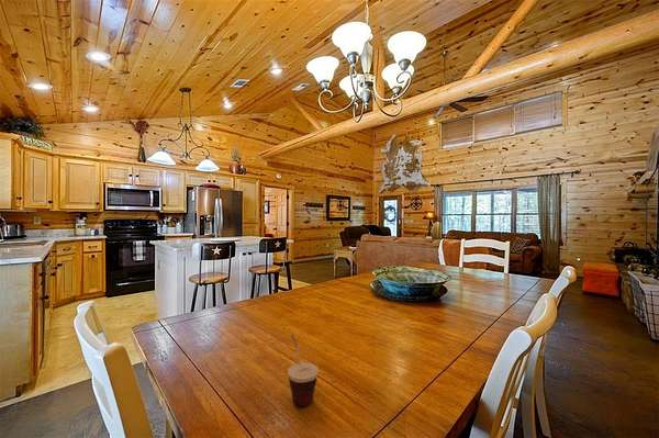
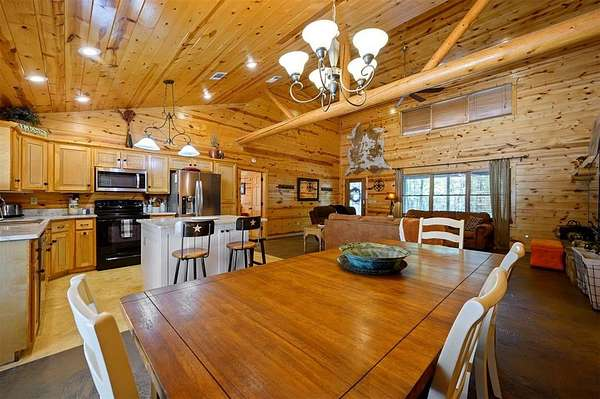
- cup (299, 368)
